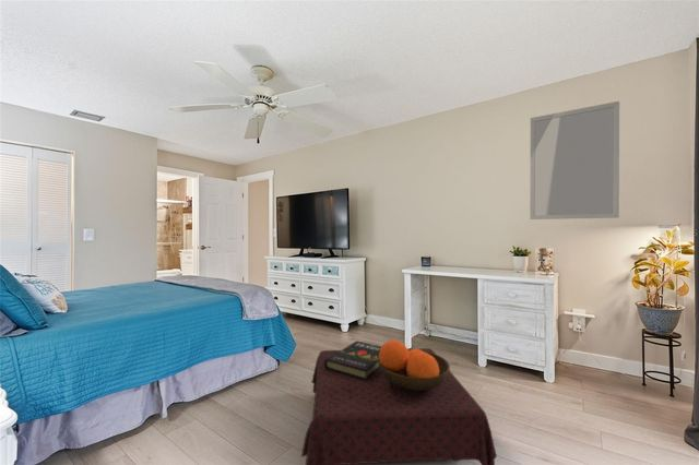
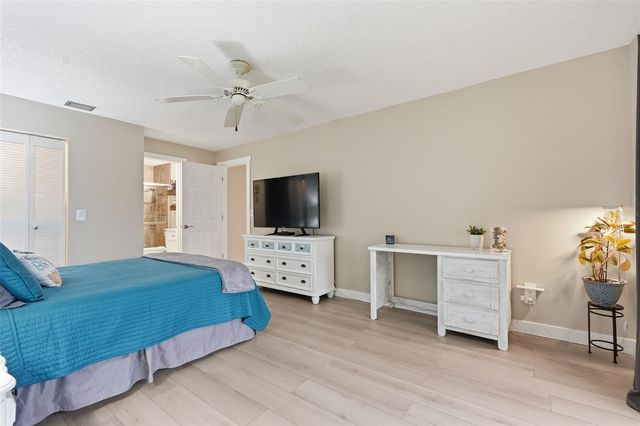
- side table (386, 381)
- home mirror (571, 164)
